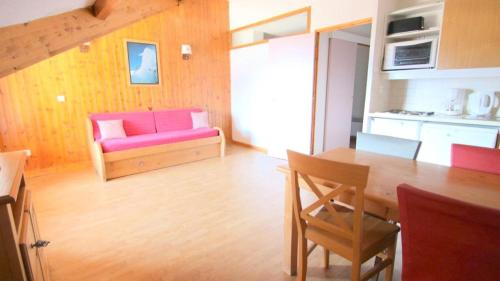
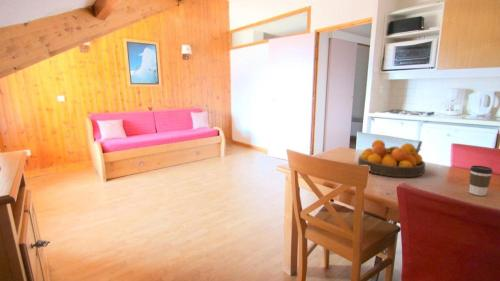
+ fruit bowl (390, 155)
+ coffee cup (479, 180)
